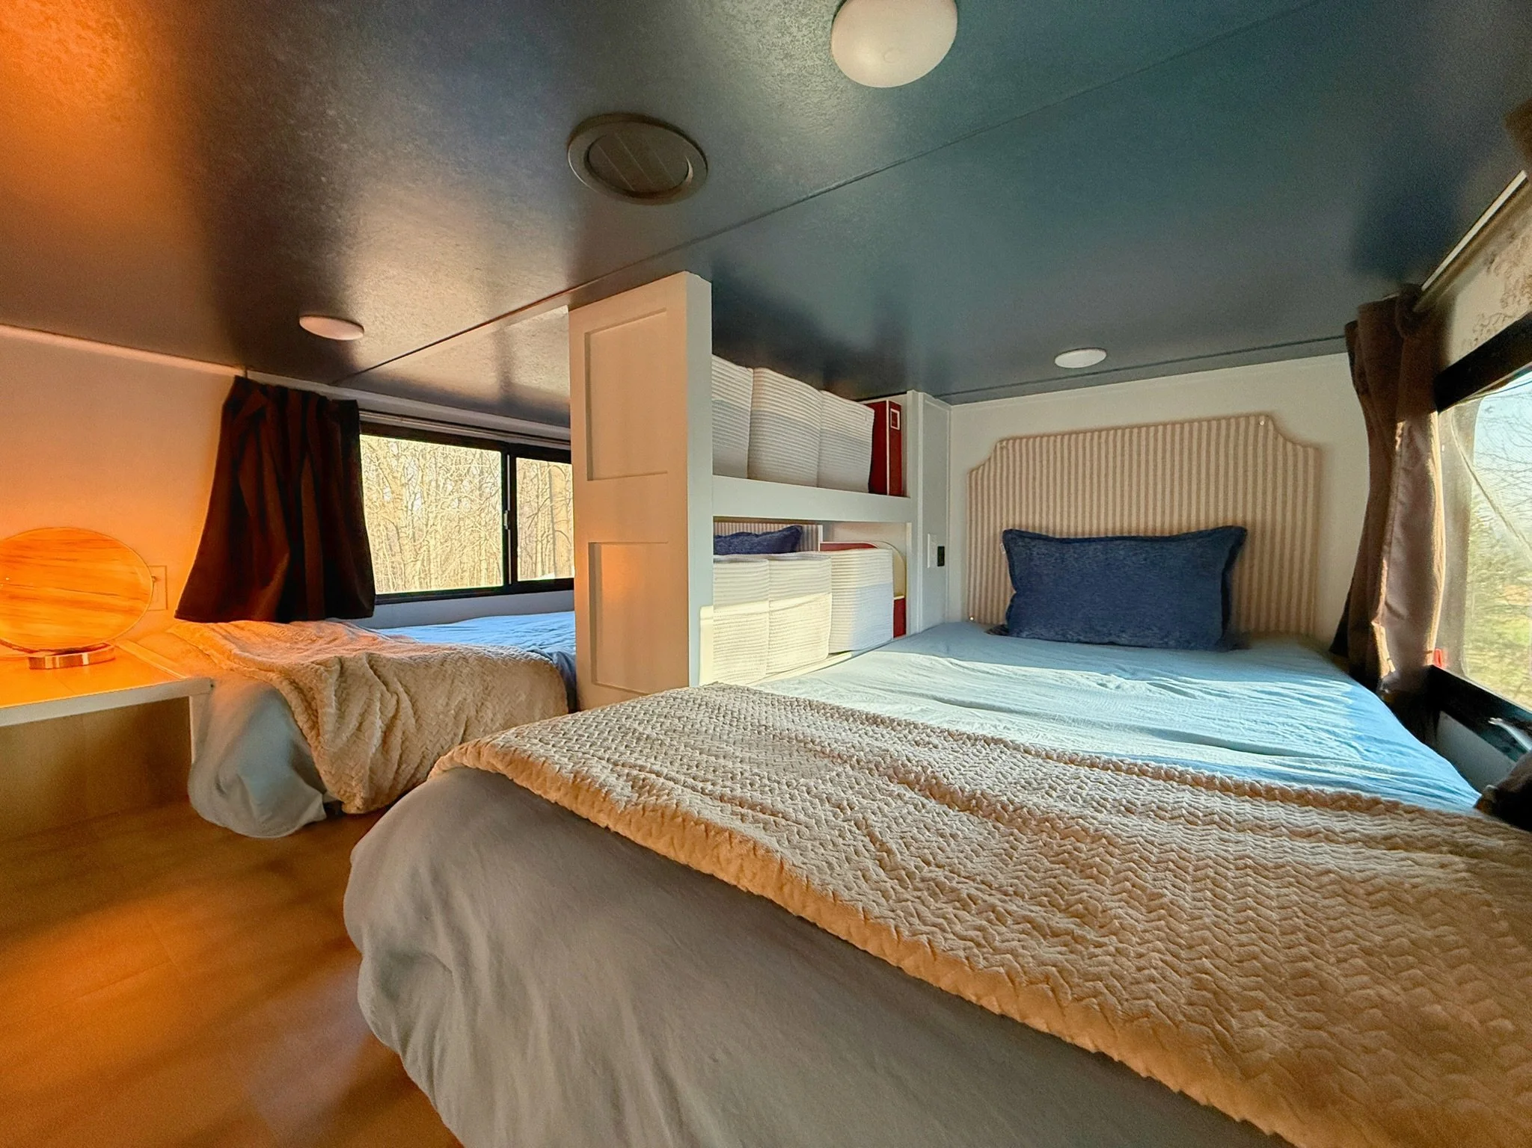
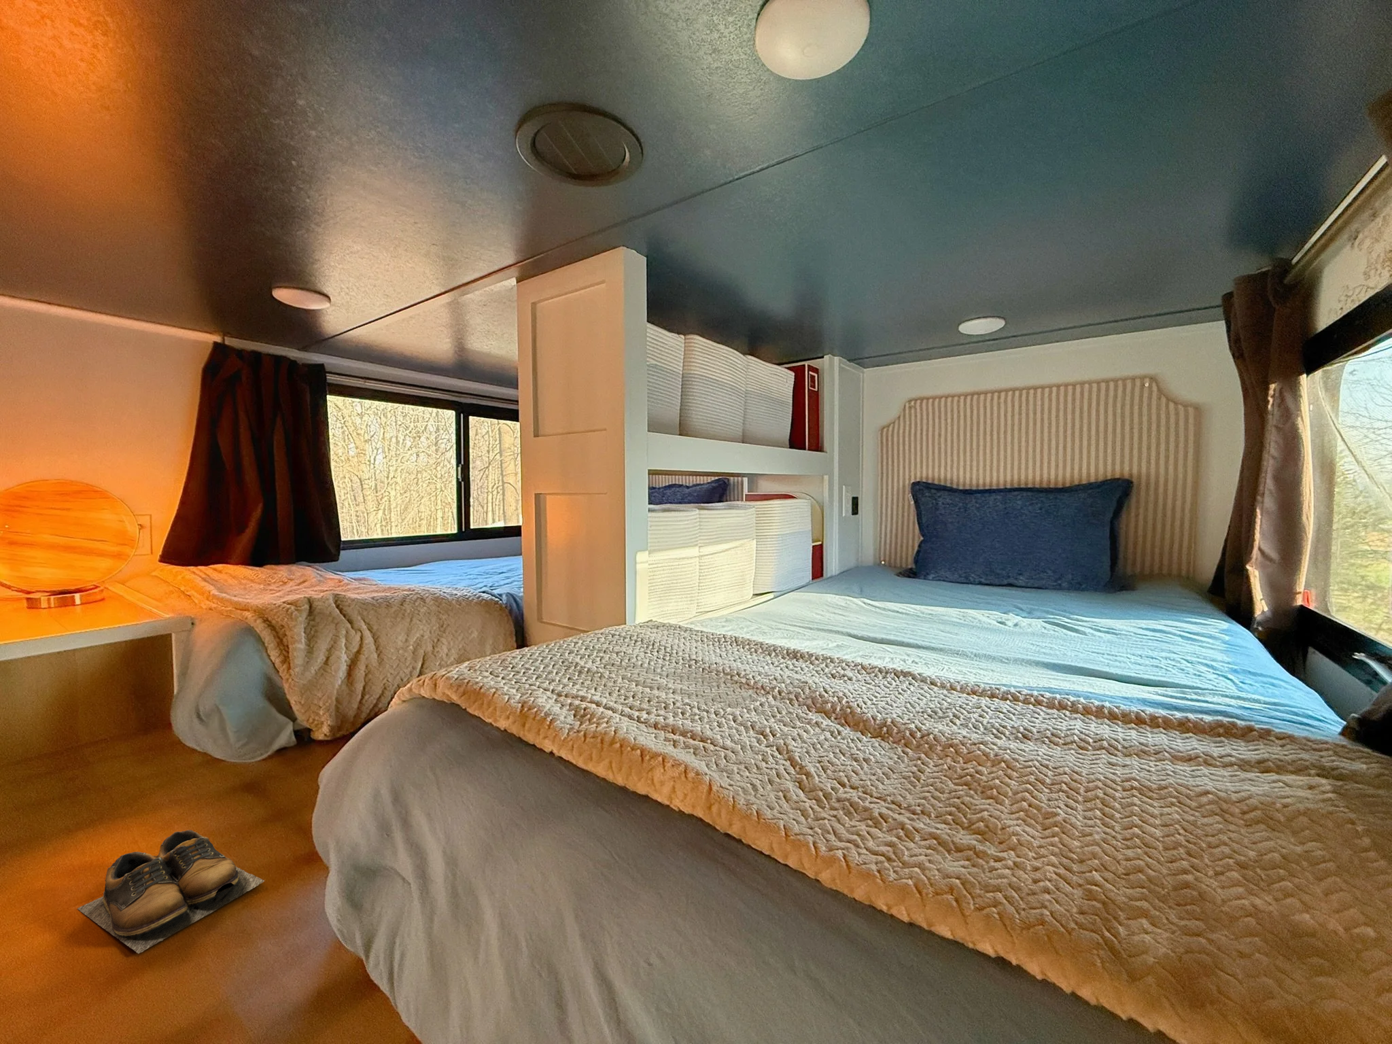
+ shoes (173, 874)
